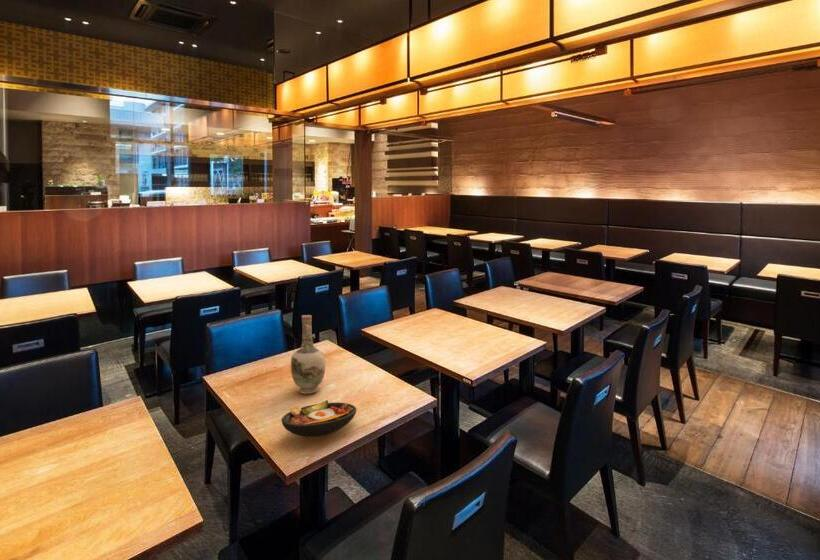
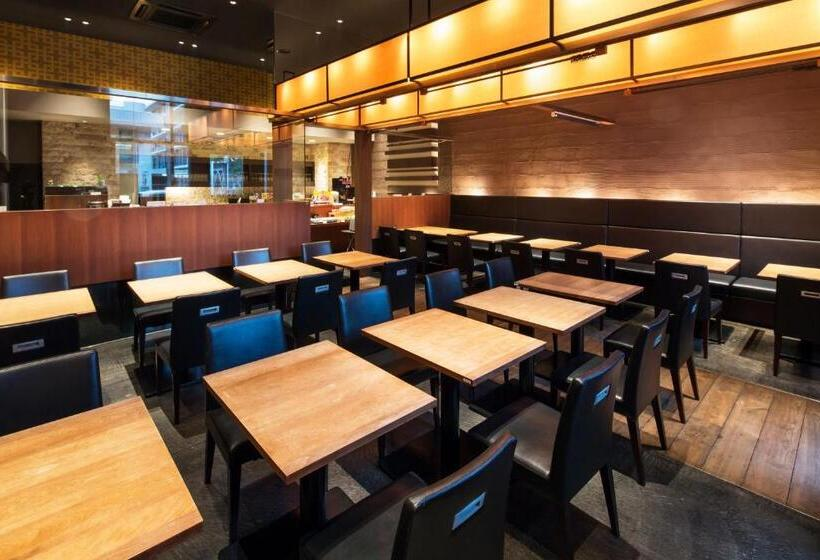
- vase (307, 353)
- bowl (320, 420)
